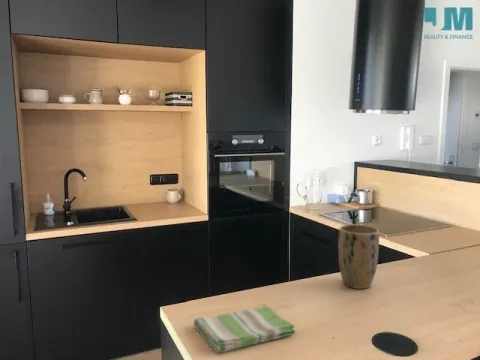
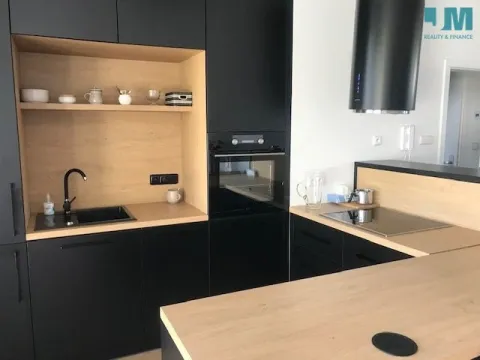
- plant pot (357, 256)
- dish towel (243, 324)
